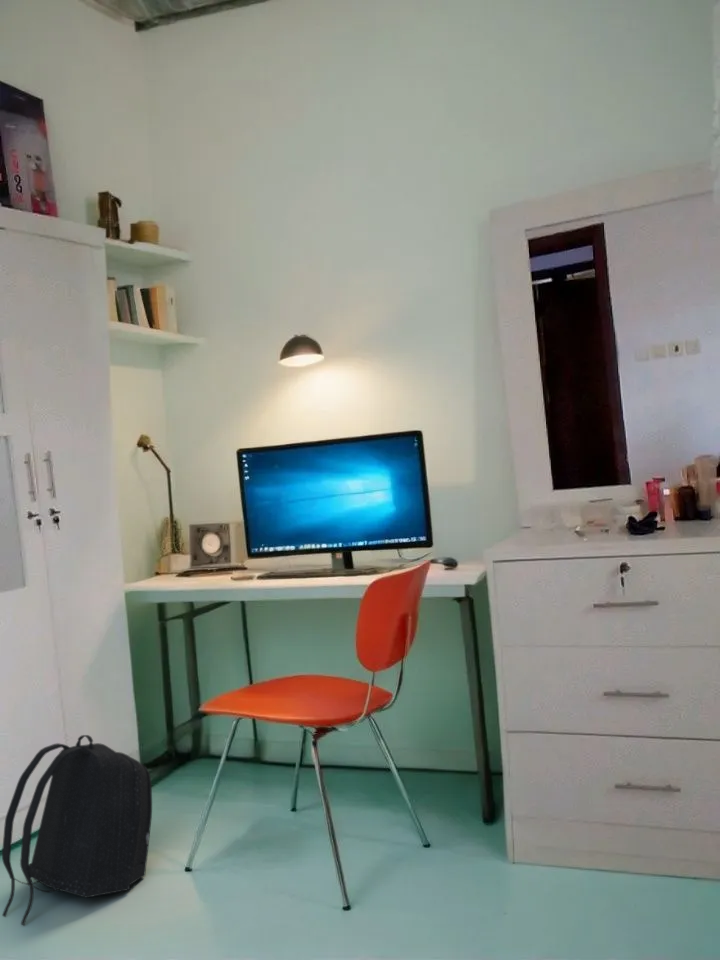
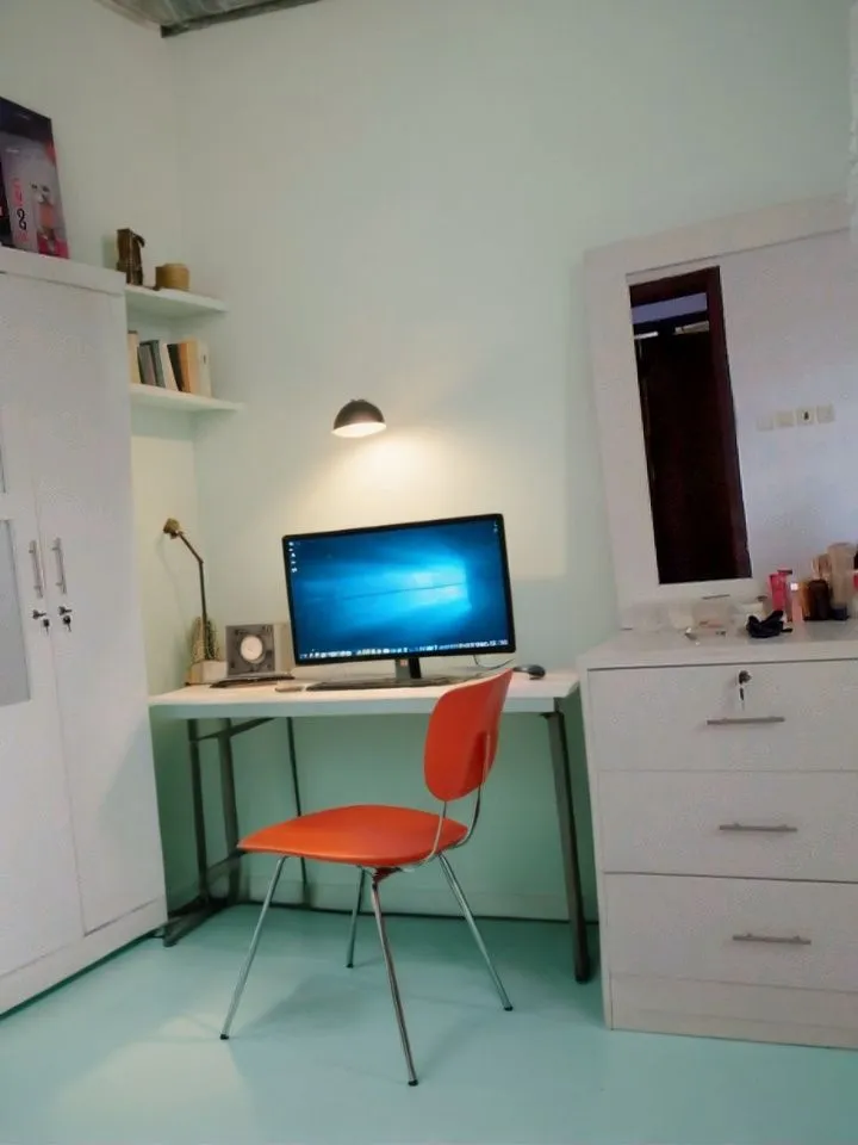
- backpack (75, 813)
